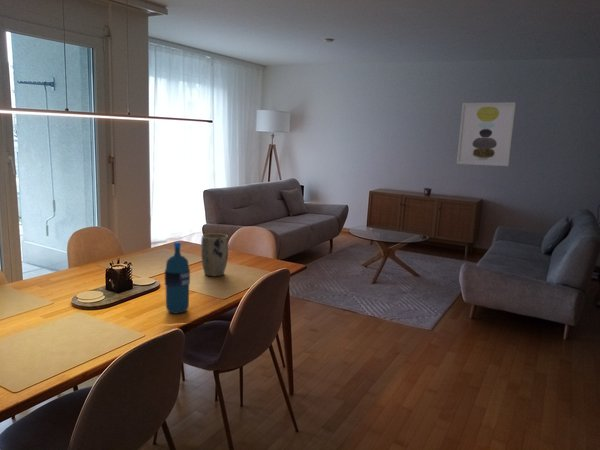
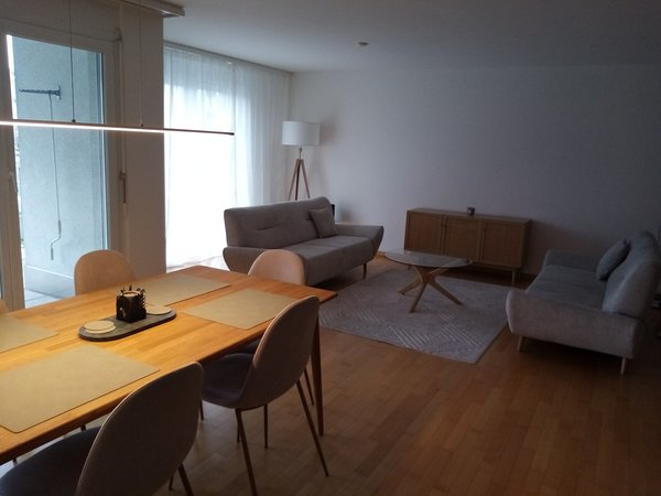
- water bottle (177, 277)
- wall art (485, 134)
- plant pot (214, 255)
